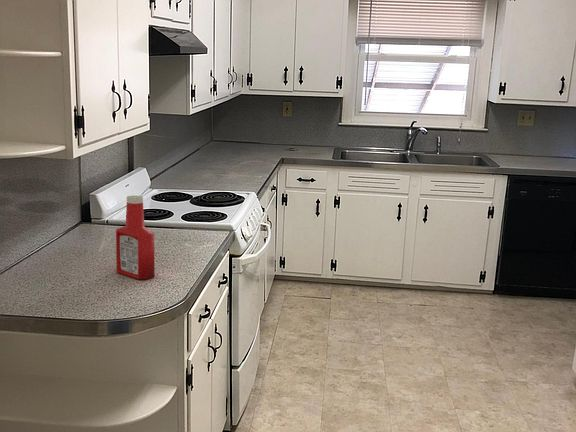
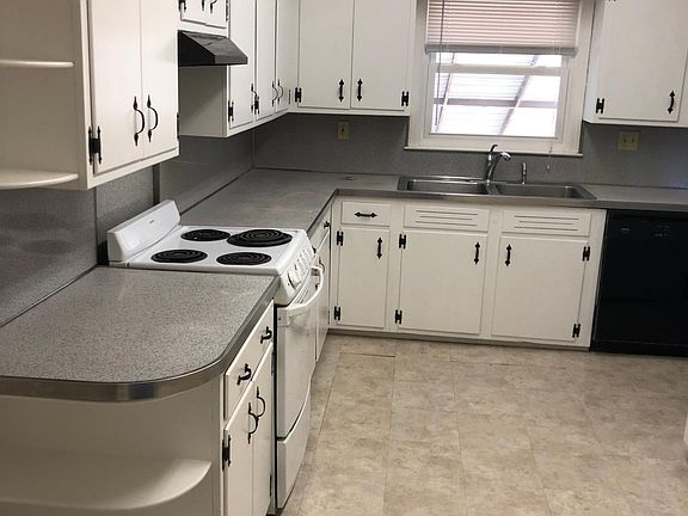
- soap bottle (135, 235)
